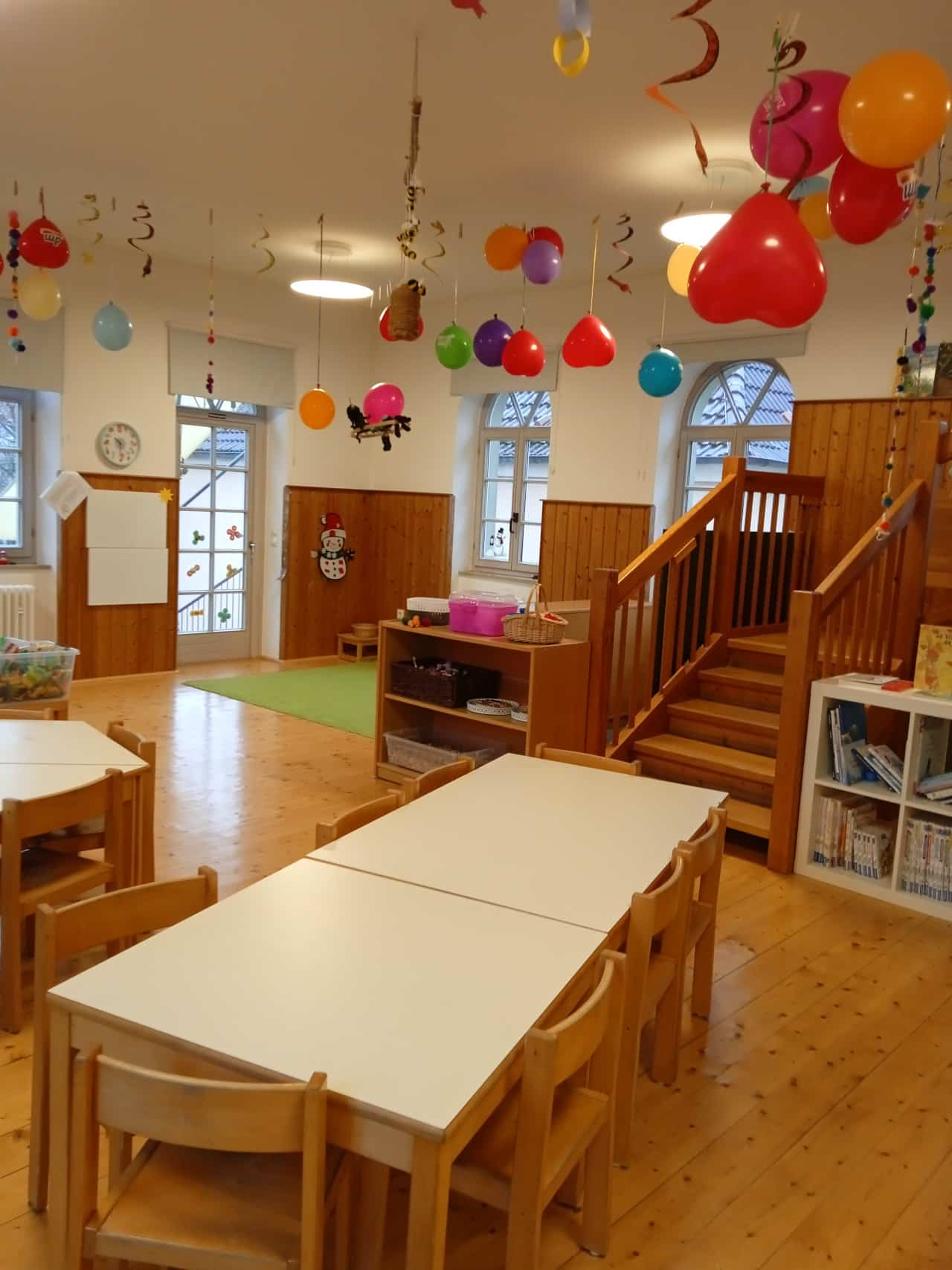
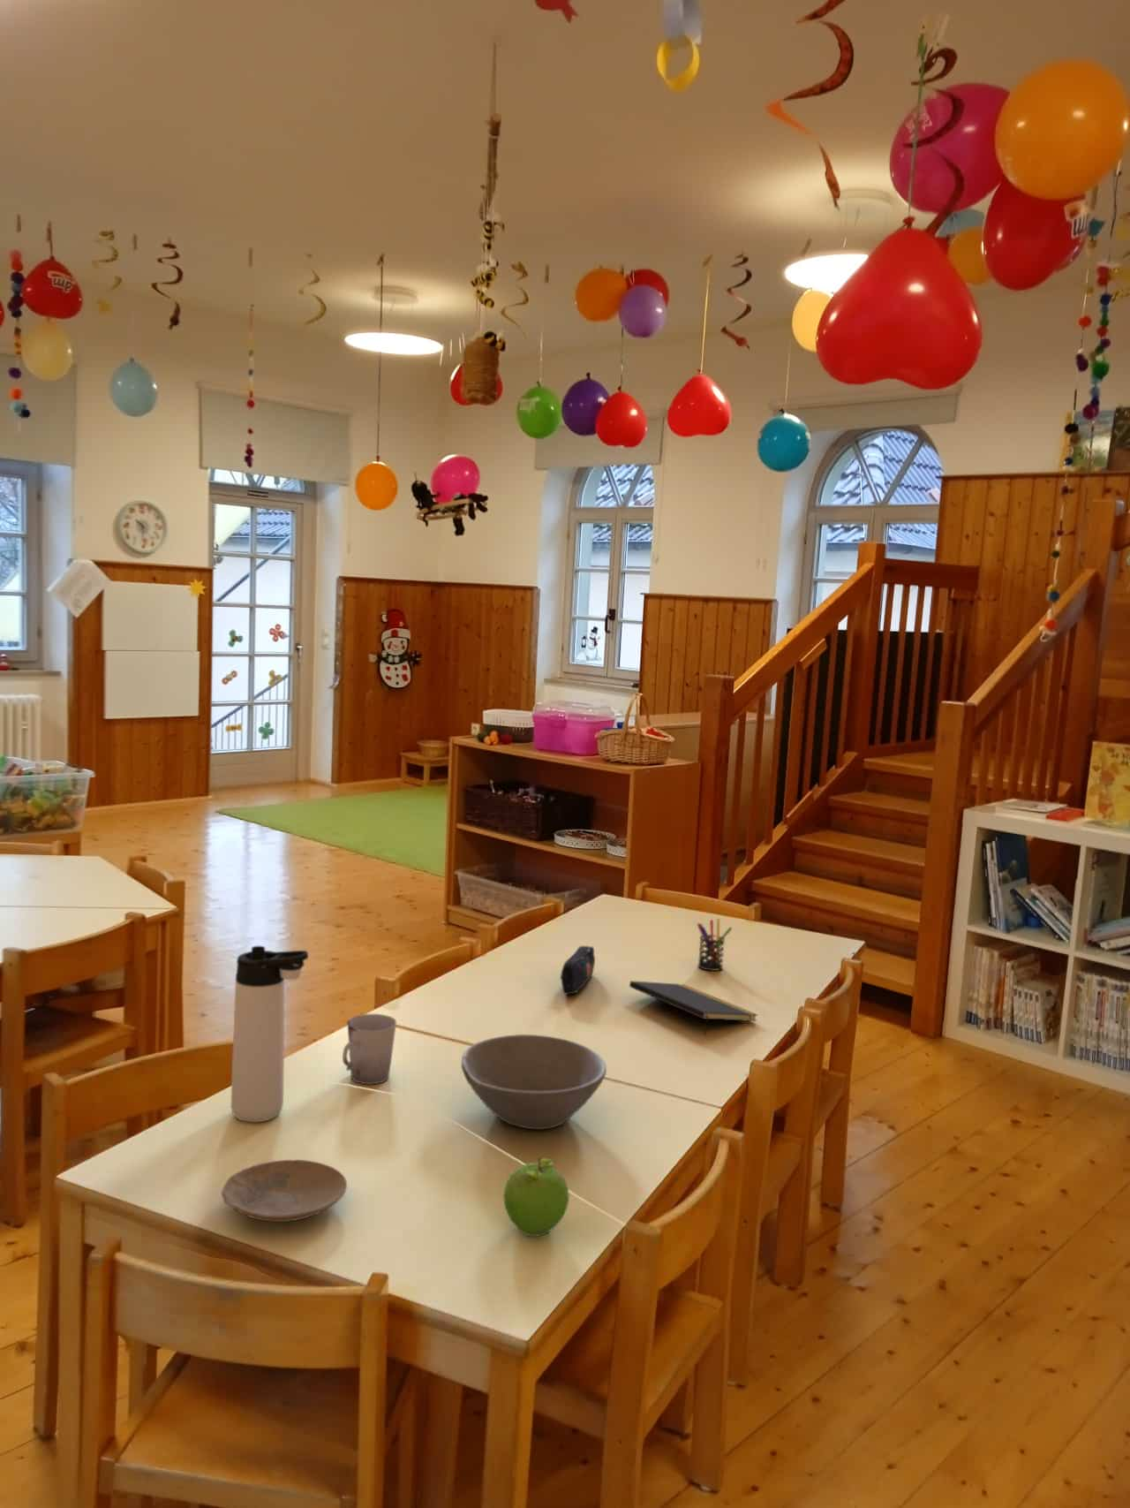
+ pen holder (715, 943)
+ pencil case (578, 969)
+ plate (284, 1196)
+ notepad (692, 1000)
+ thermos bottle (269, 1033)
+ cup (364, 1052)
+ fruit (535, 1196)
+ bowl (532, 1089)
